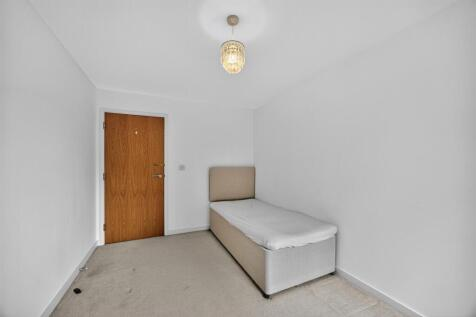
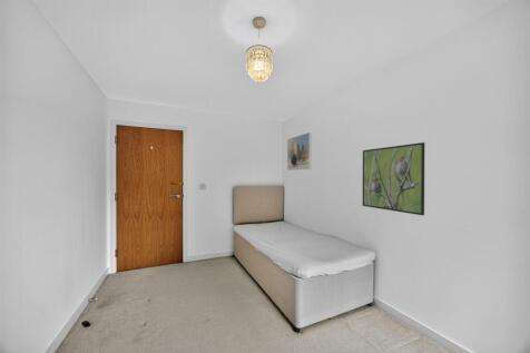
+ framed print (297, 153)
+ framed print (389, 178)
